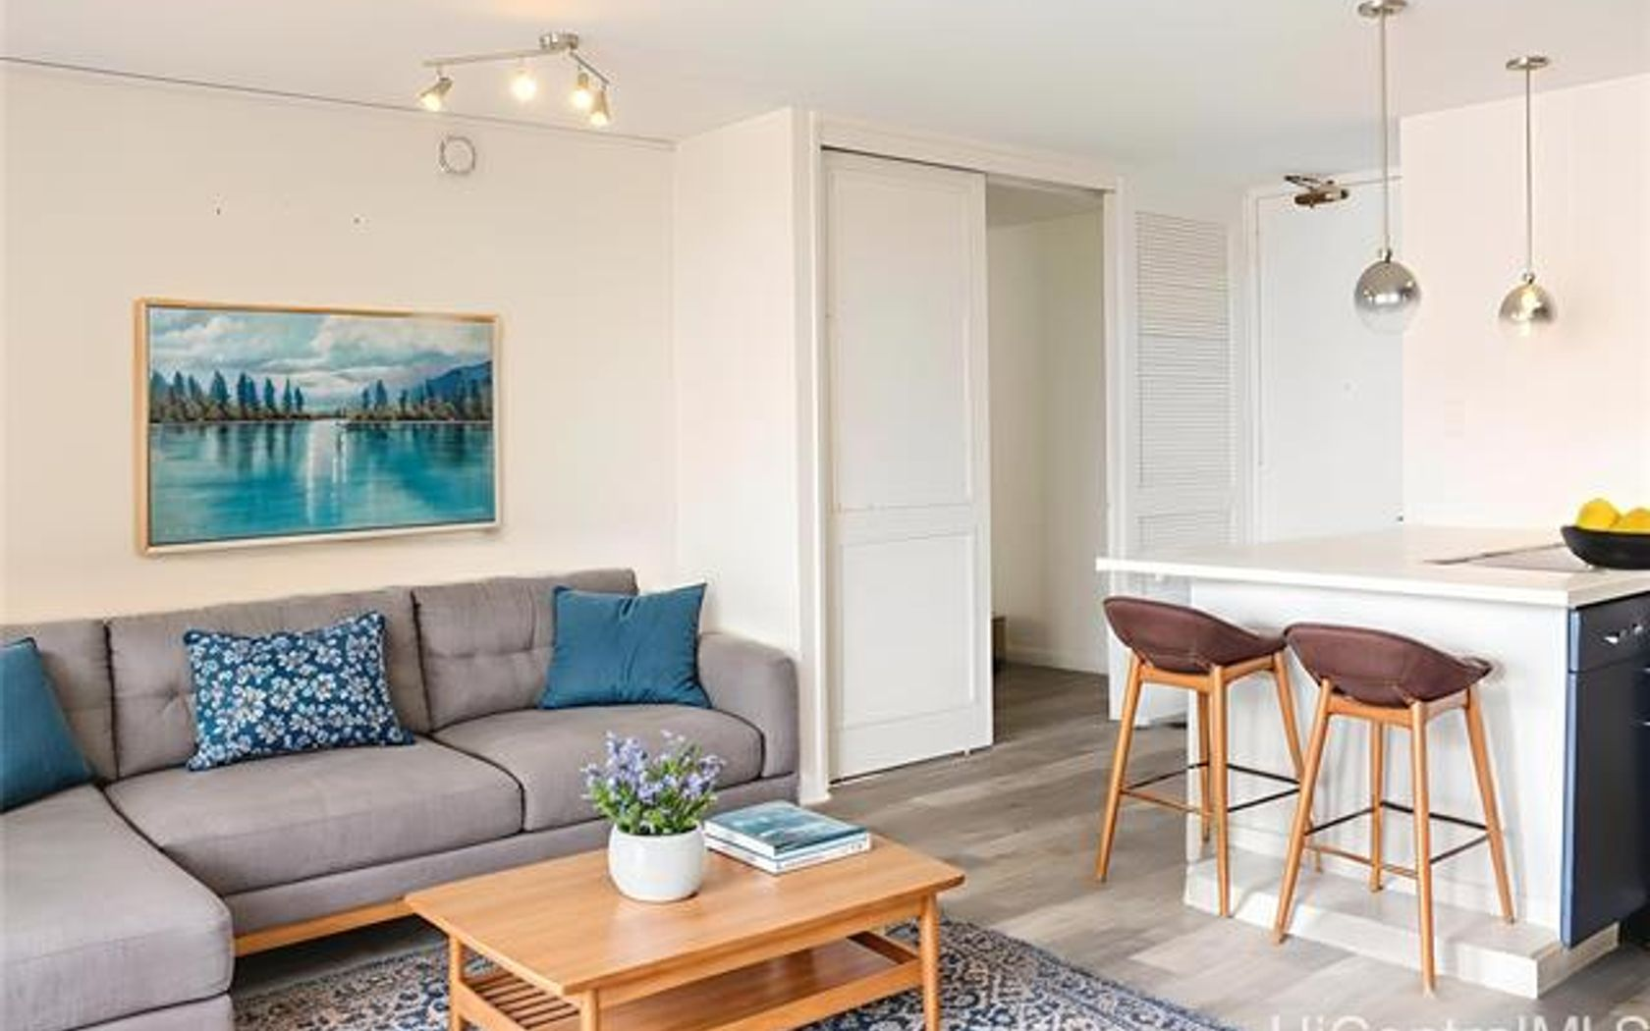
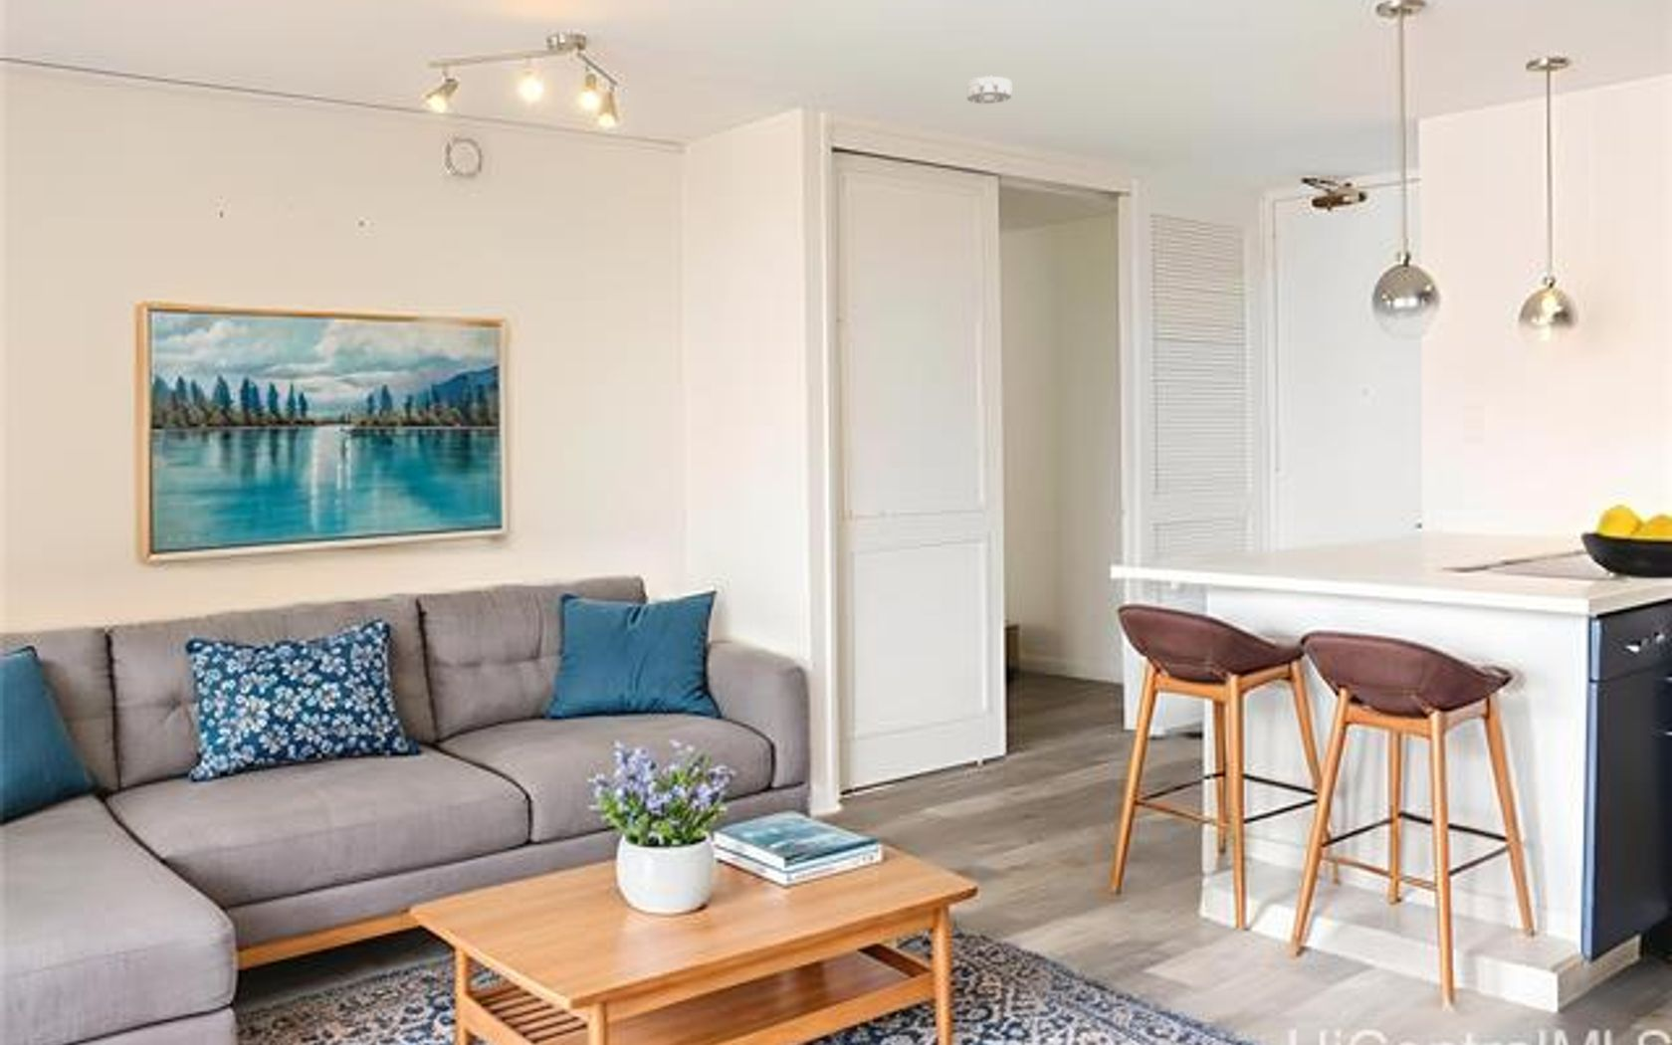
+ smoke detector (988, 89)
